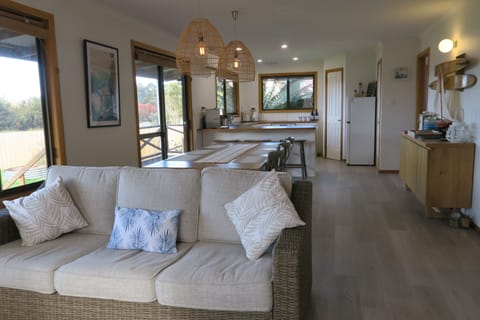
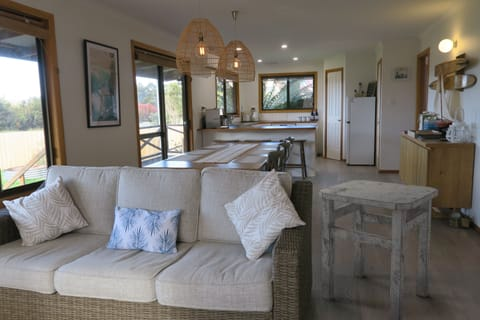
+ side table (376, 244)
